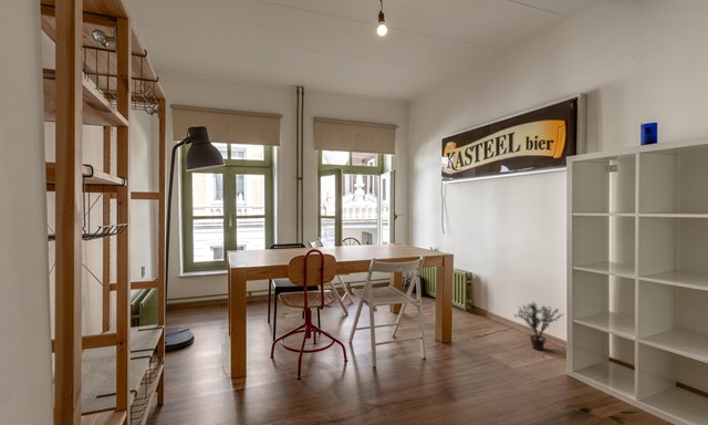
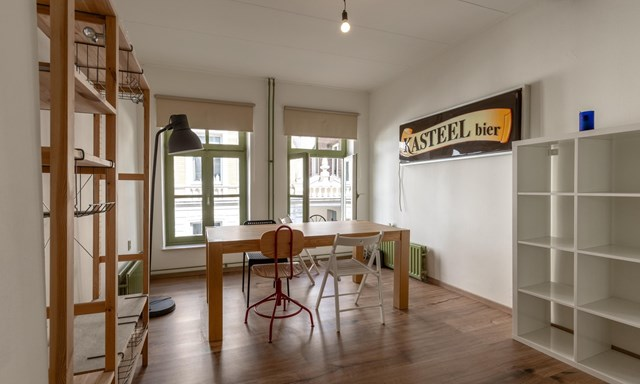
- potted plant (537, 325)
